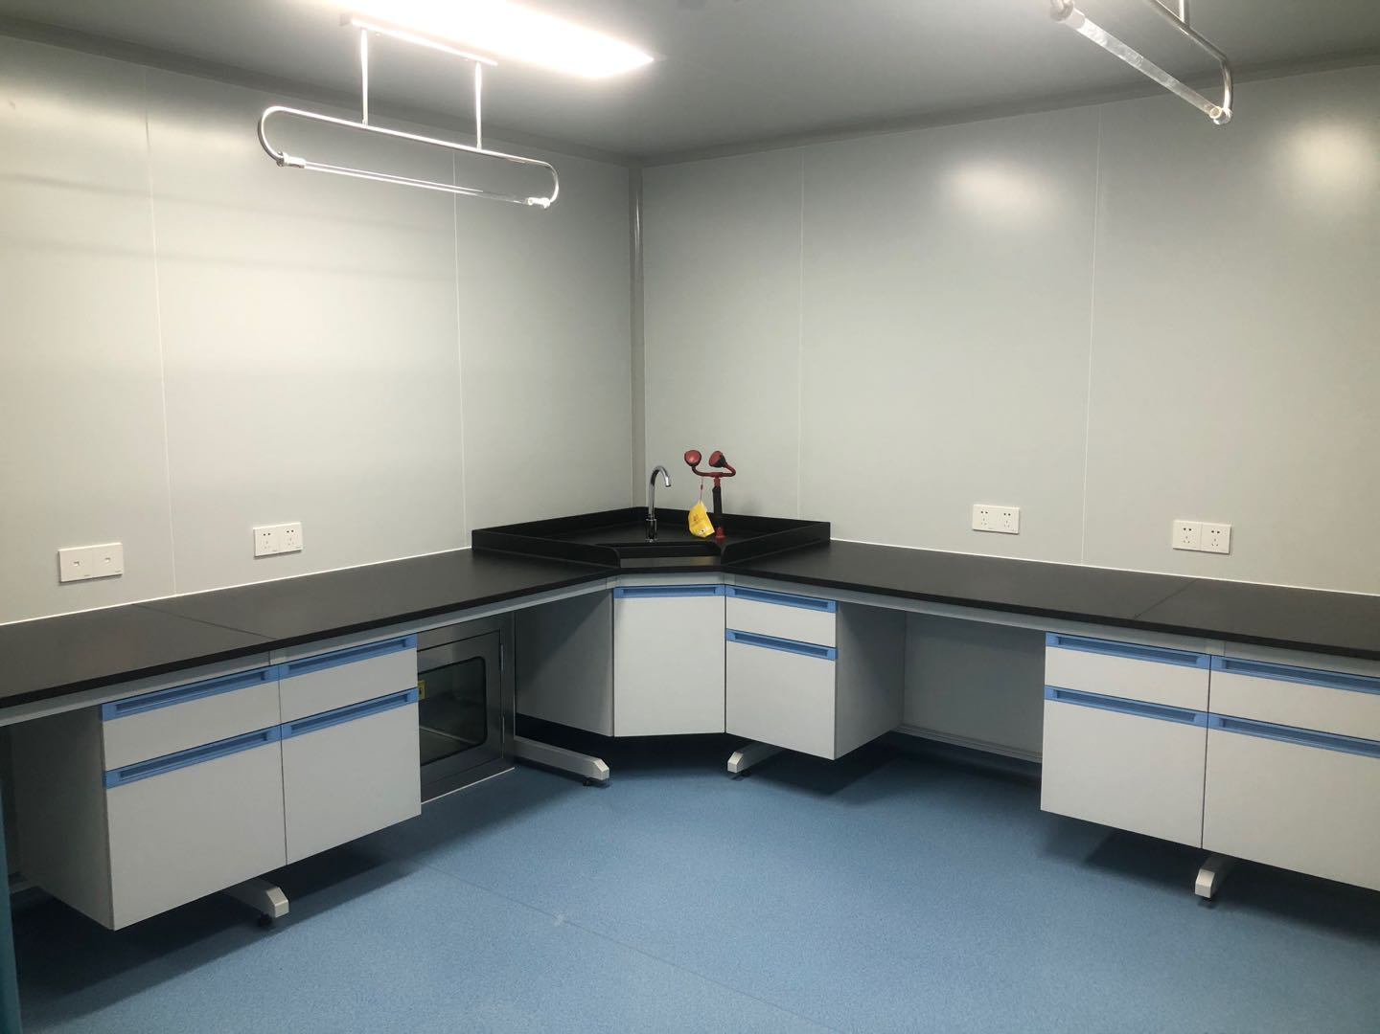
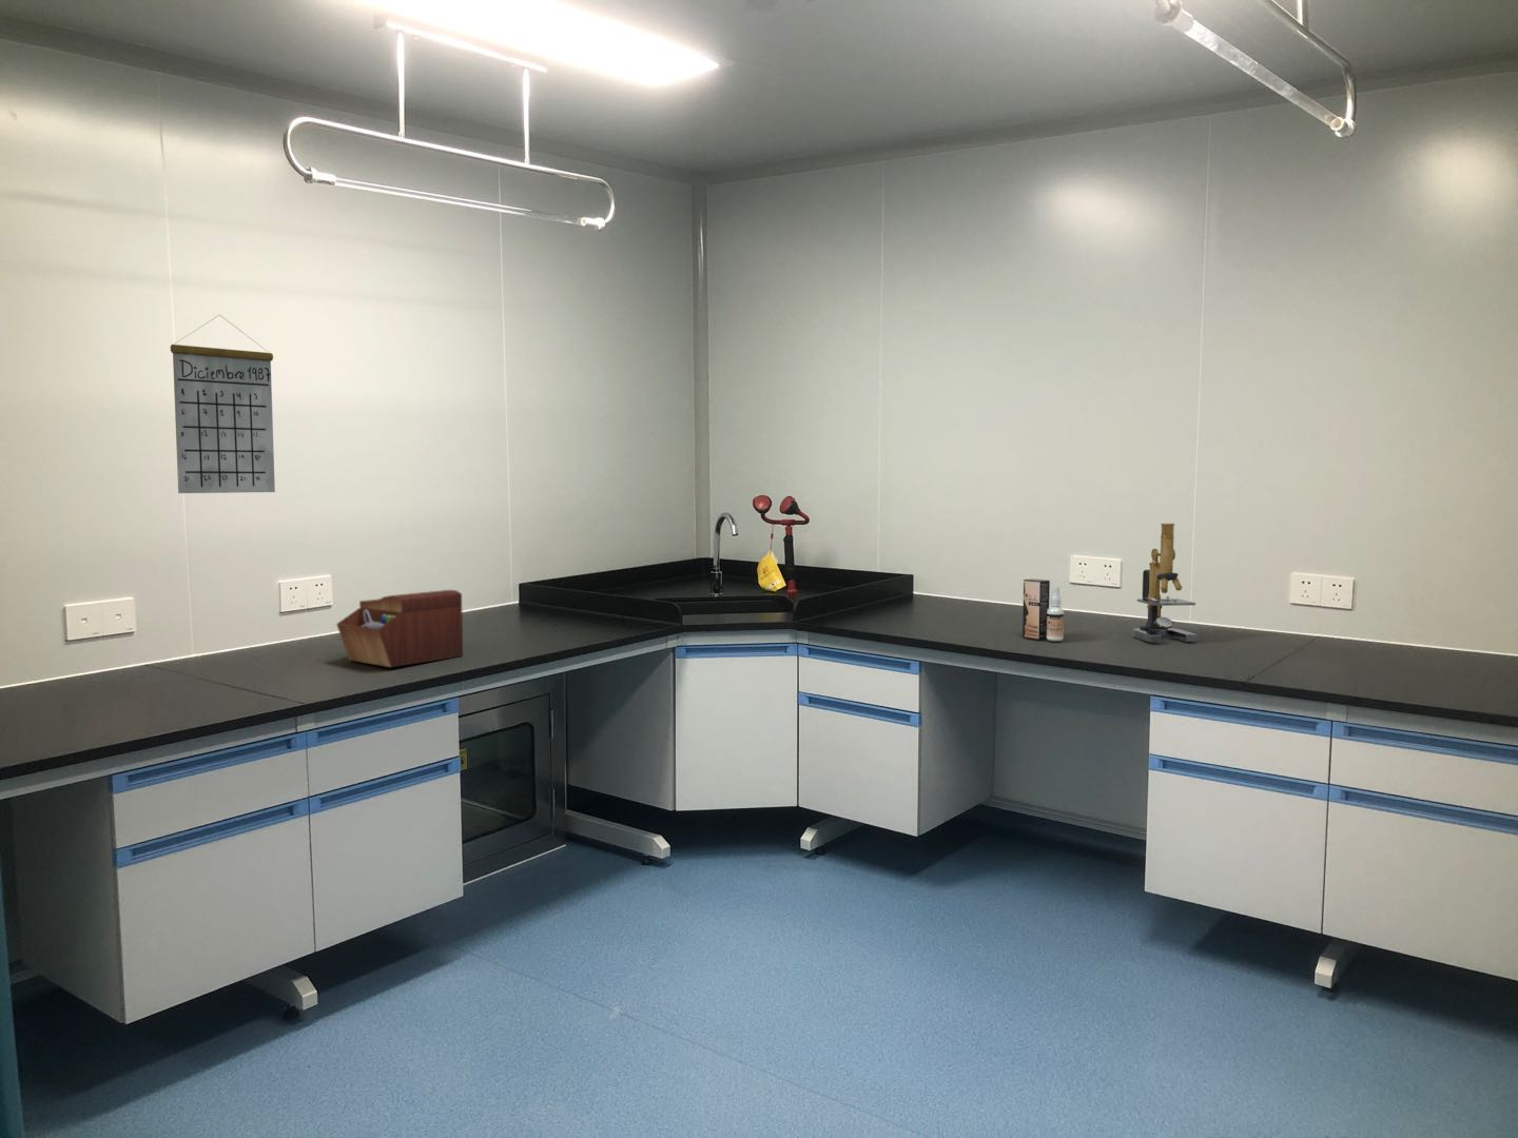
+ calendar (225, 404)
+ microscope (1165, 581)
+ spray bottle (1043, 608)
+ sewing box (398, 625)
